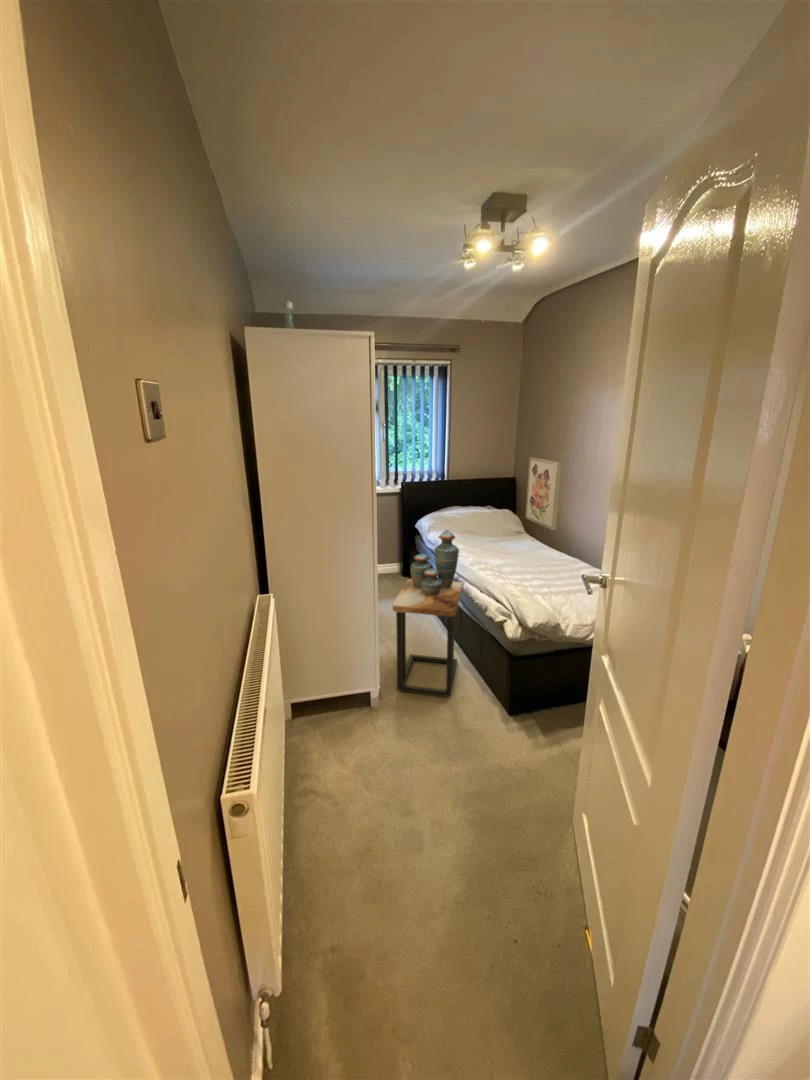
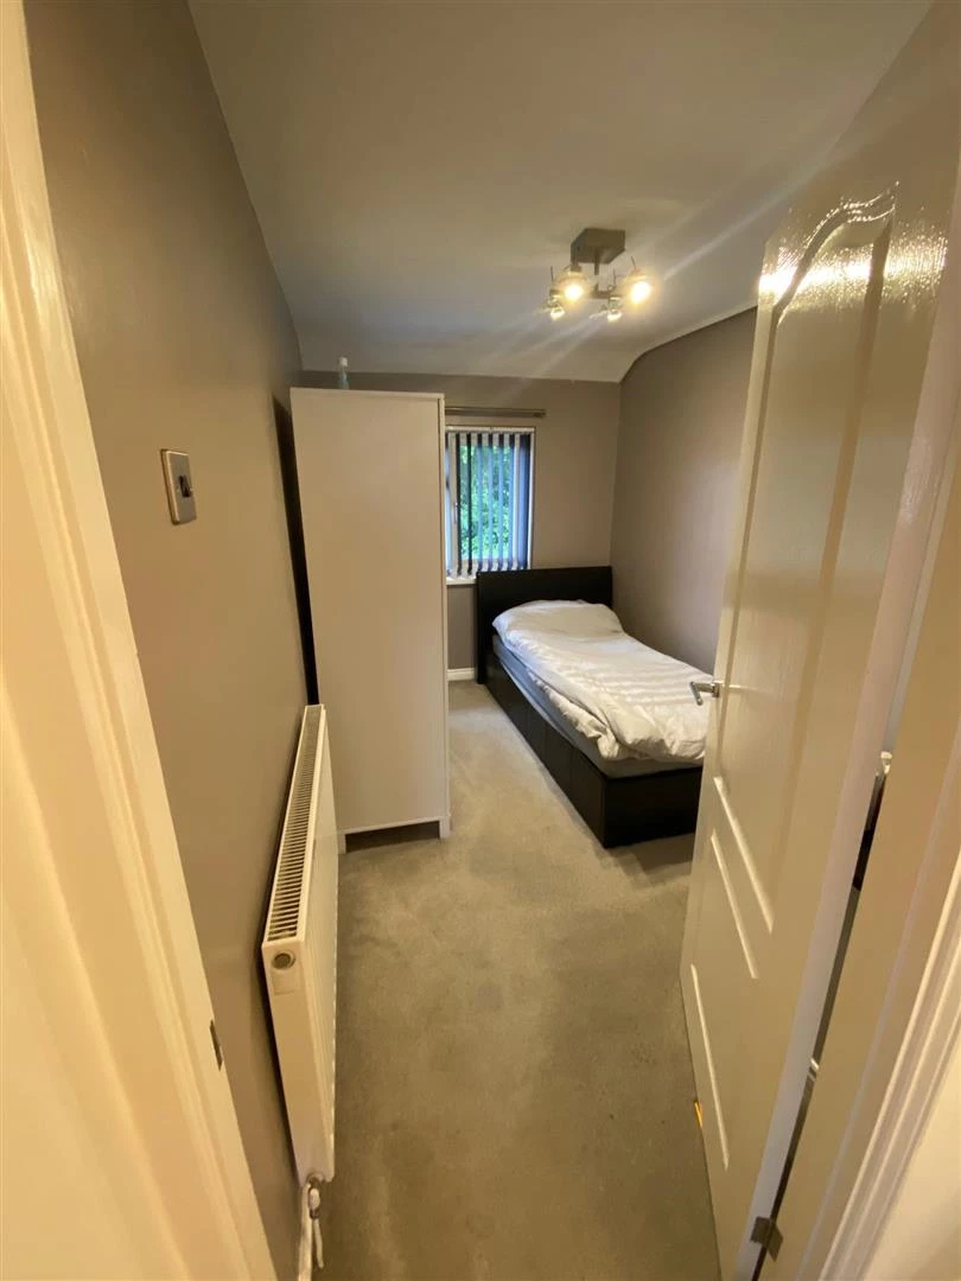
- side table (447, 636)
- wall art (542, 492)
- decorative jar (429, 558)
